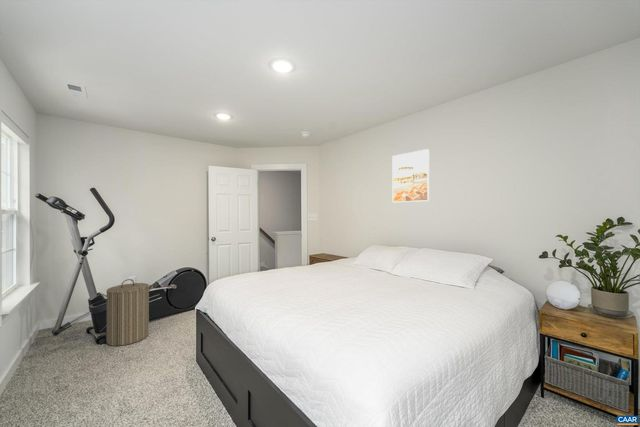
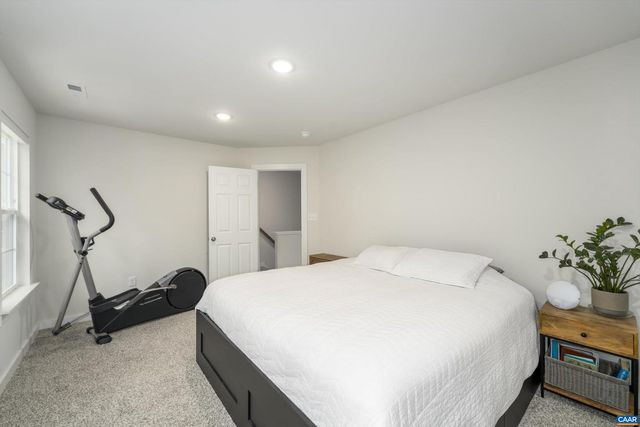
- laundry hamper (128, 308)
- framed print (410, 177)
